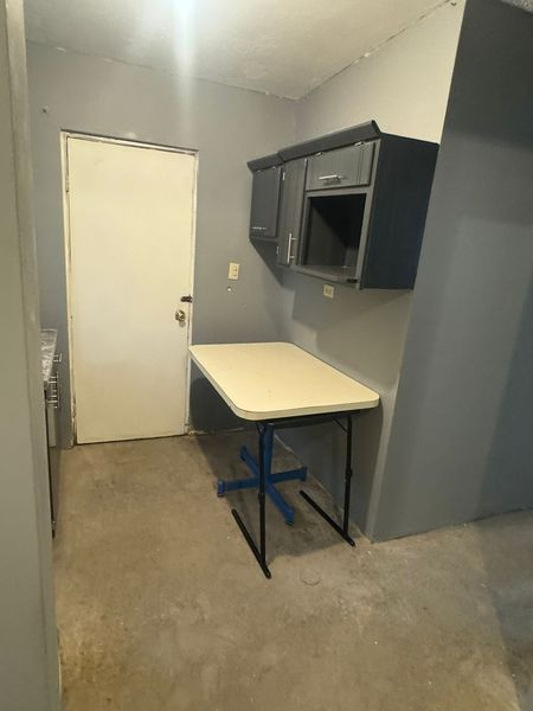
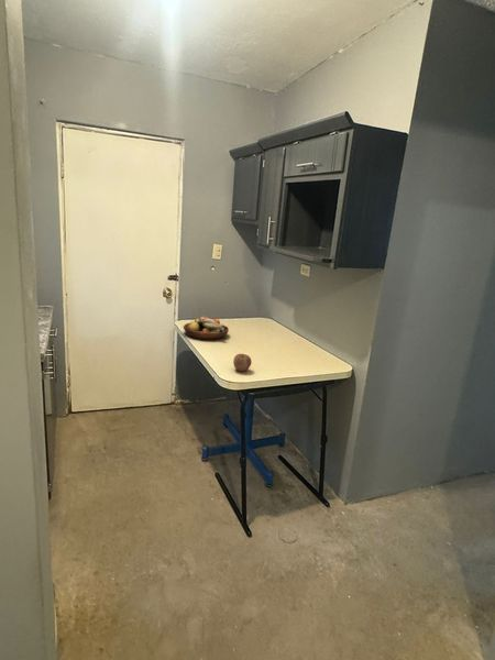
+ fruit bowl (206, 324)
+ apple (242, 362)
